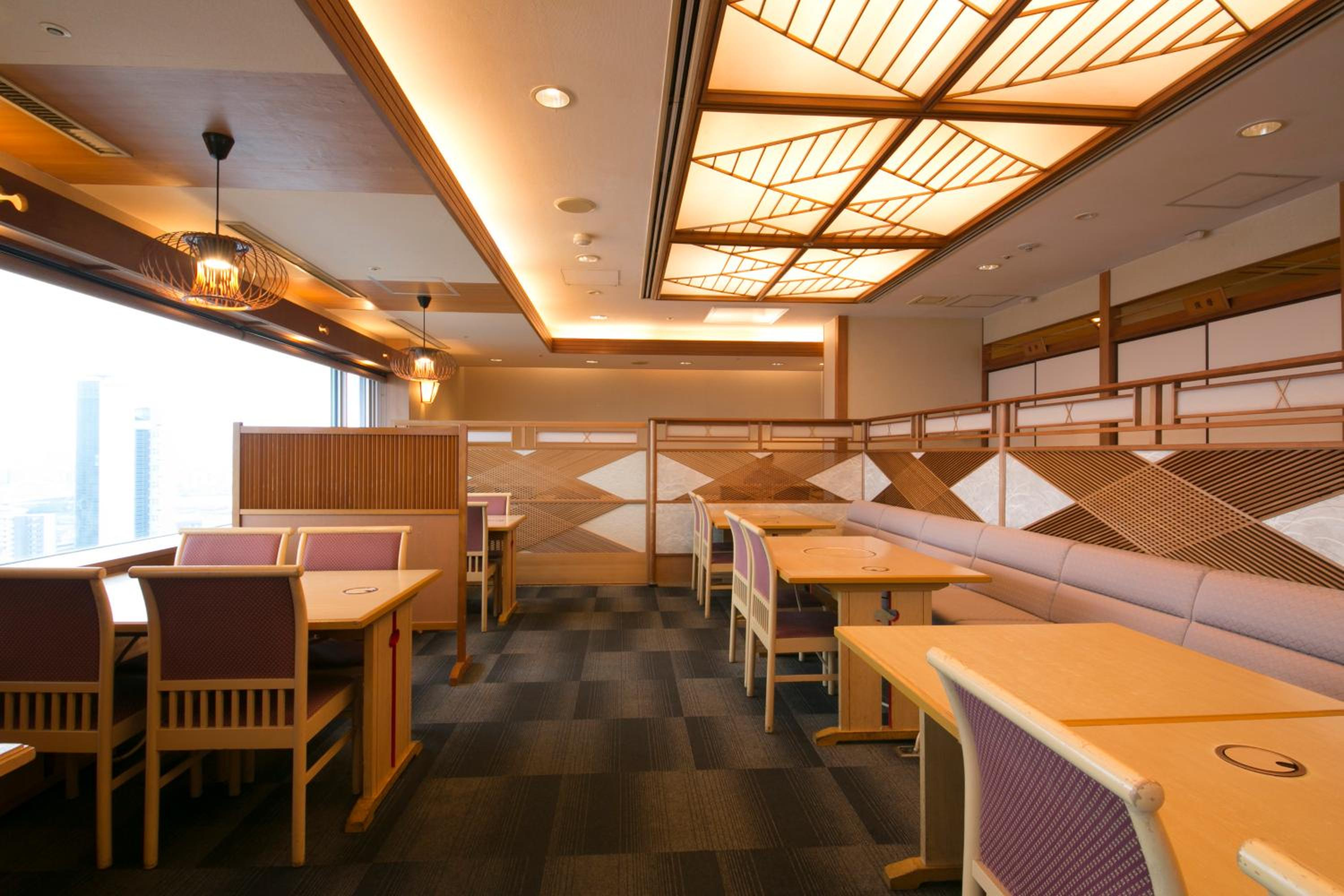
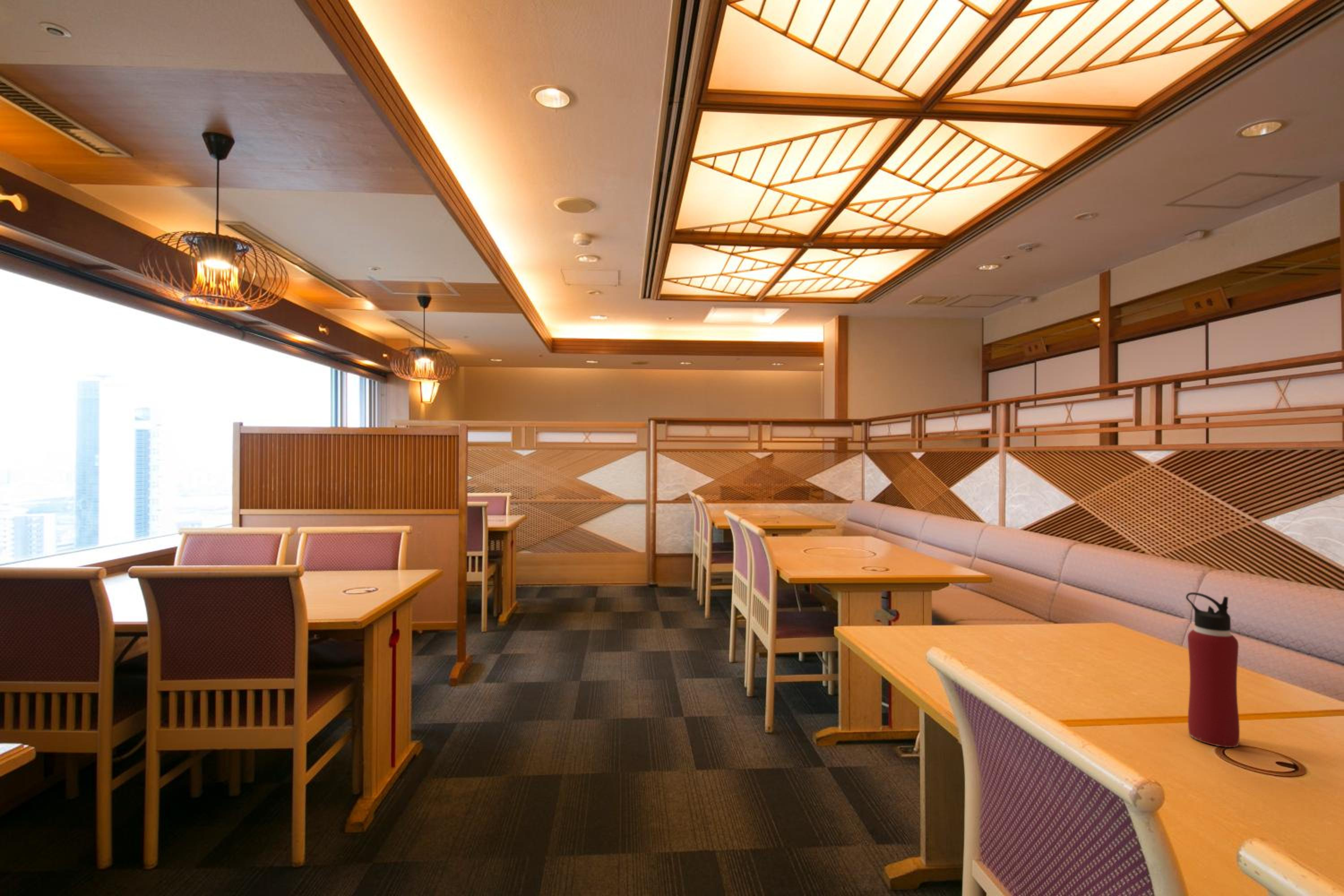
+ water bottle (1212, 666)
